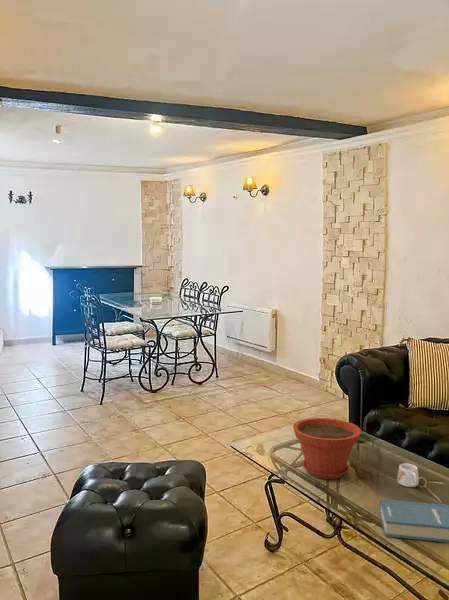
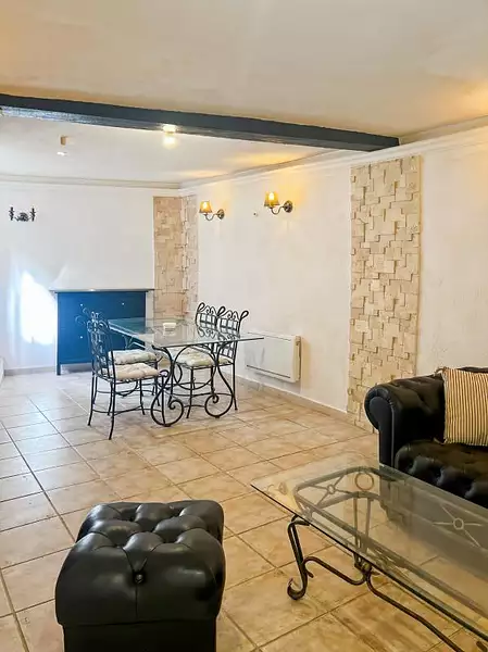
- hardback book (417, 519)
- plant pot (326, 449)
- mug (409, 476)
